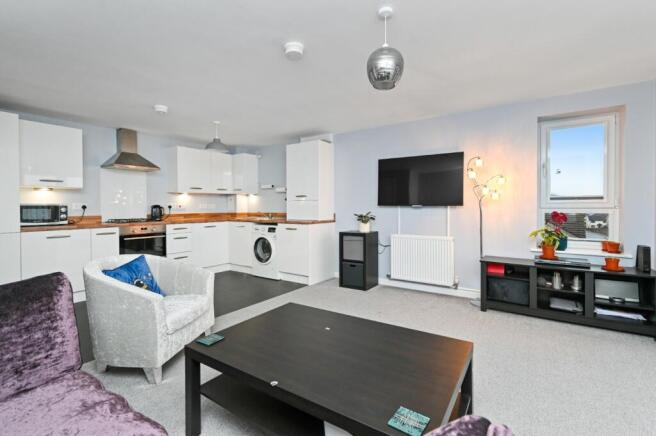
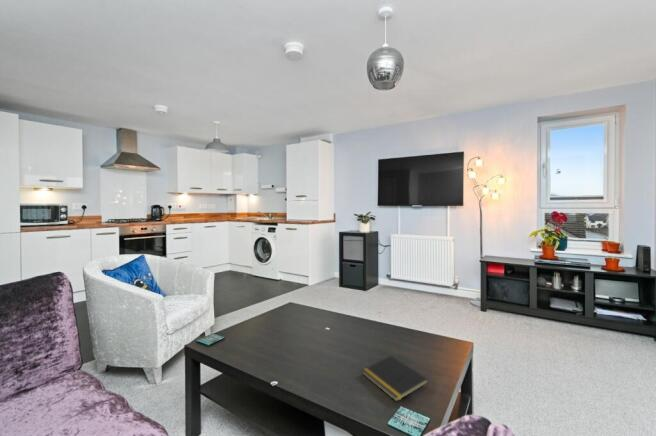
+ notepad (393, 376)
